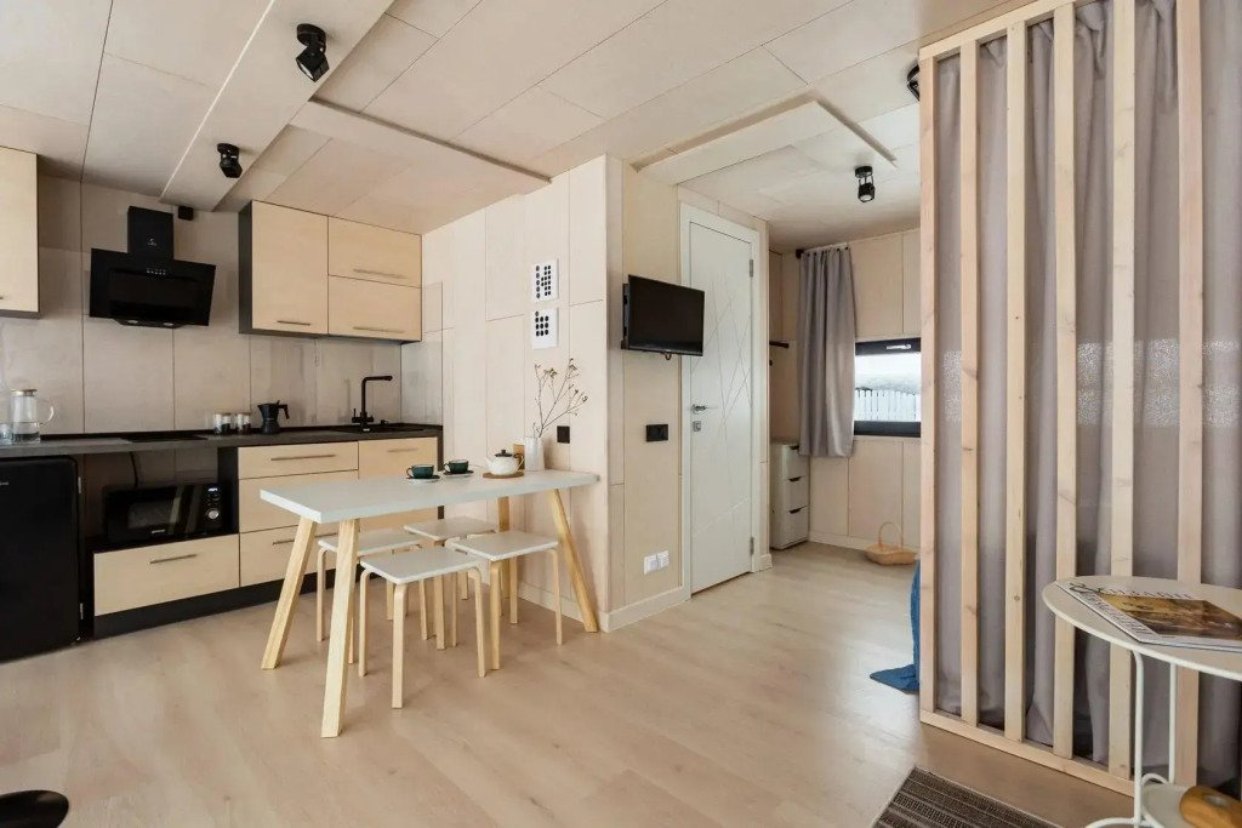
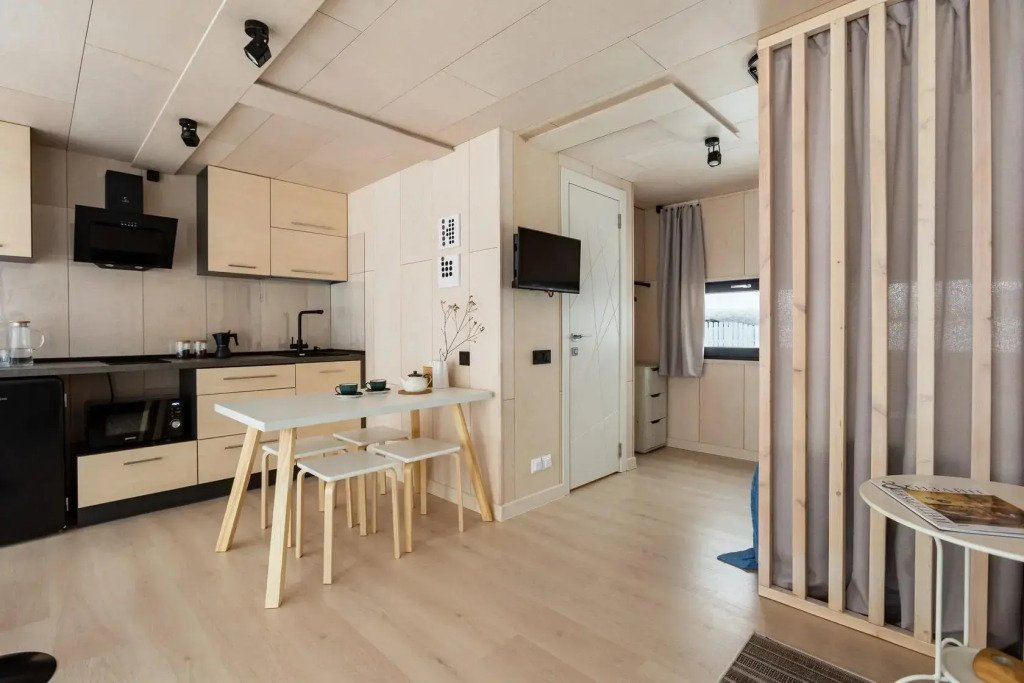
- basket (890, 544)
